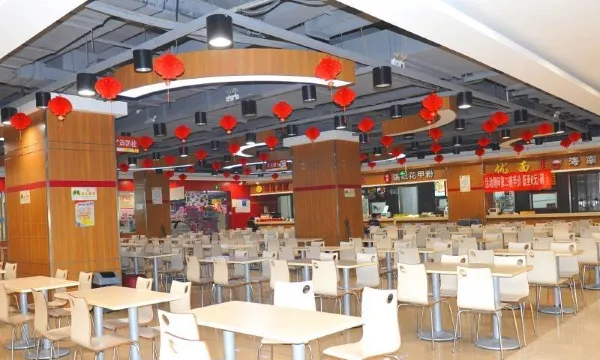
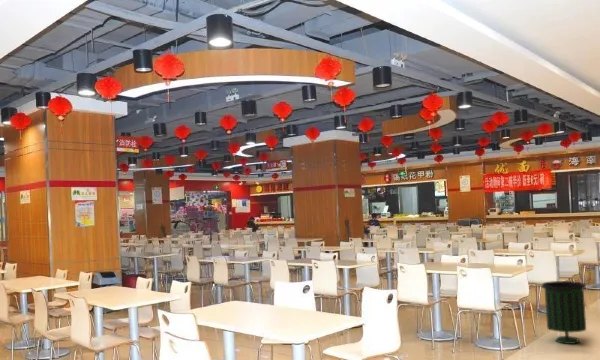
+ trash can (565, 312)
